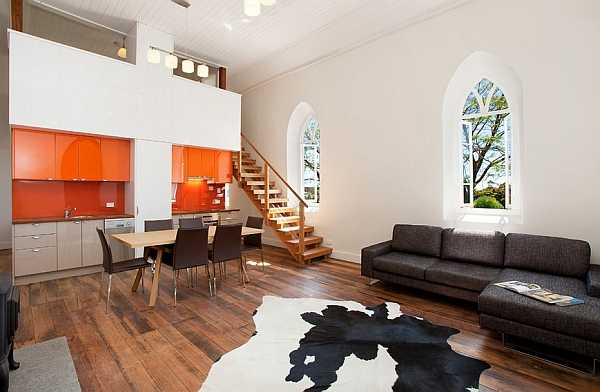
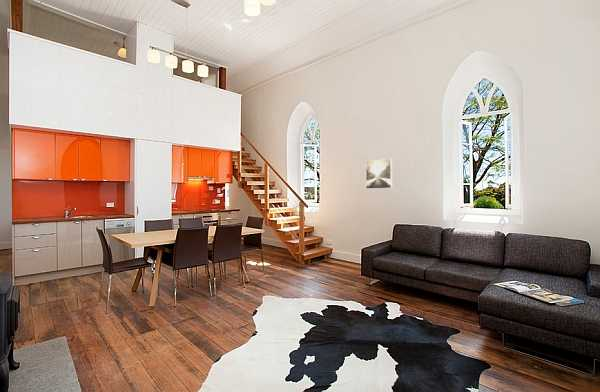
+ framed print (378, 174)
